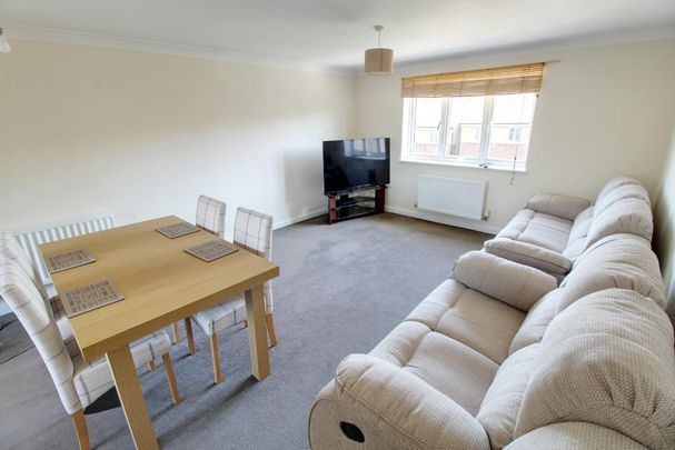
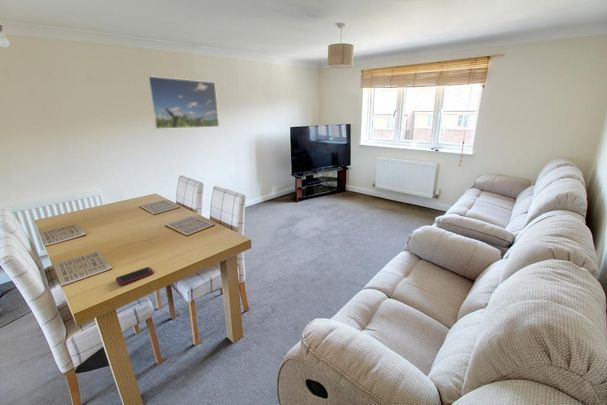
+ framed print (186, 104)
+ cell phone (135, 275)
